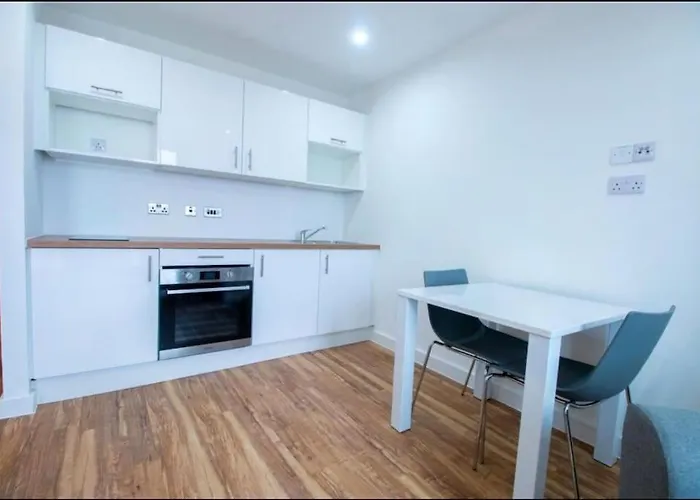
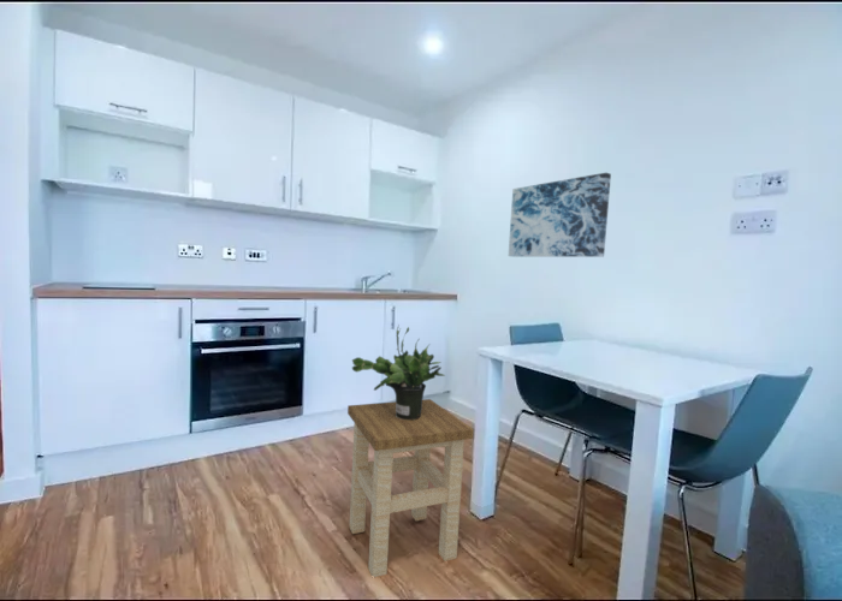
+ wall art (553, 219)
+ potted plant (397, 370)
+ stool (413, 480)
